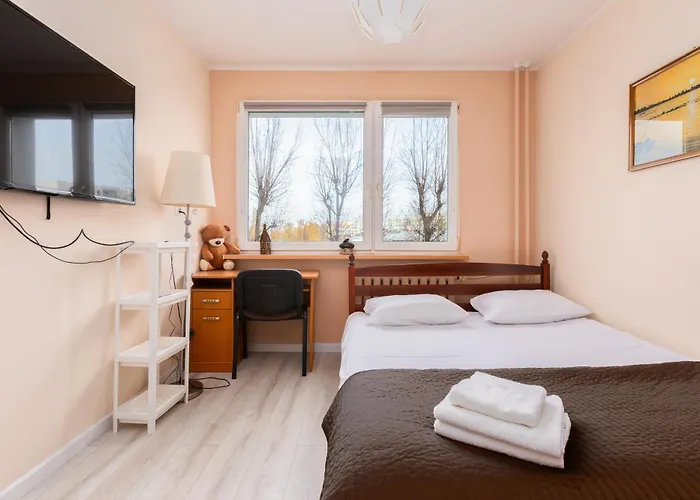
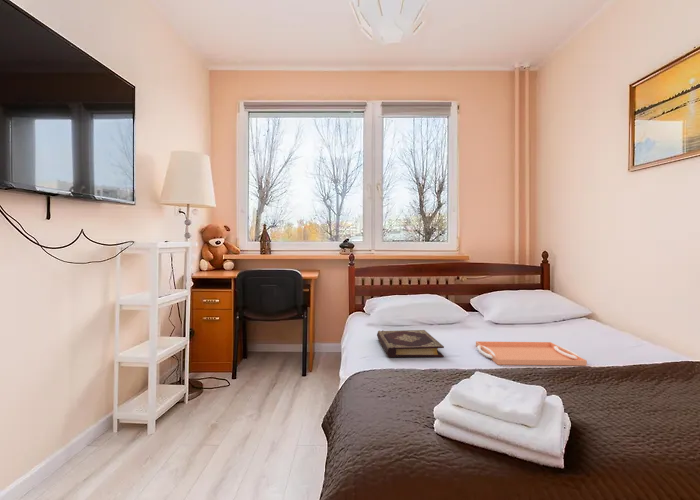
+ book (407, 342)
+ serving tray (526, 352)
